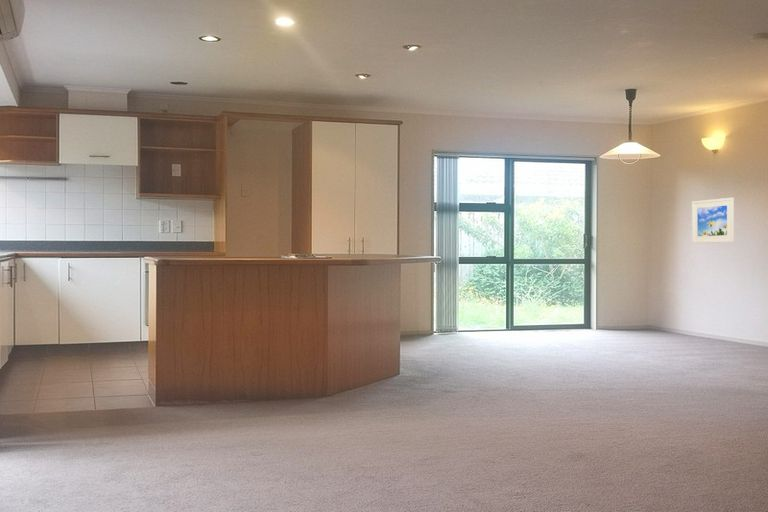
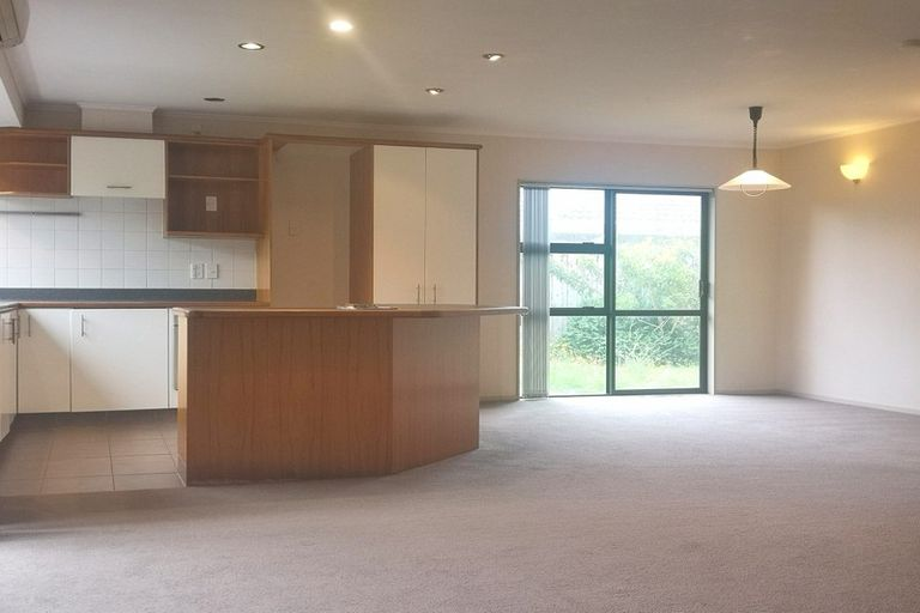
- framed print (712, 221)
